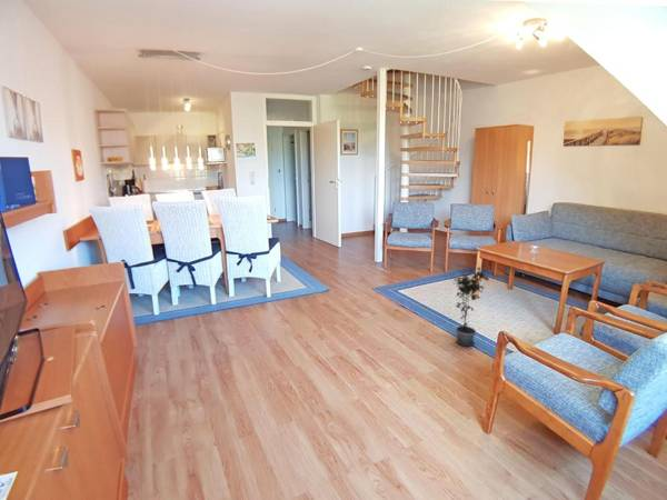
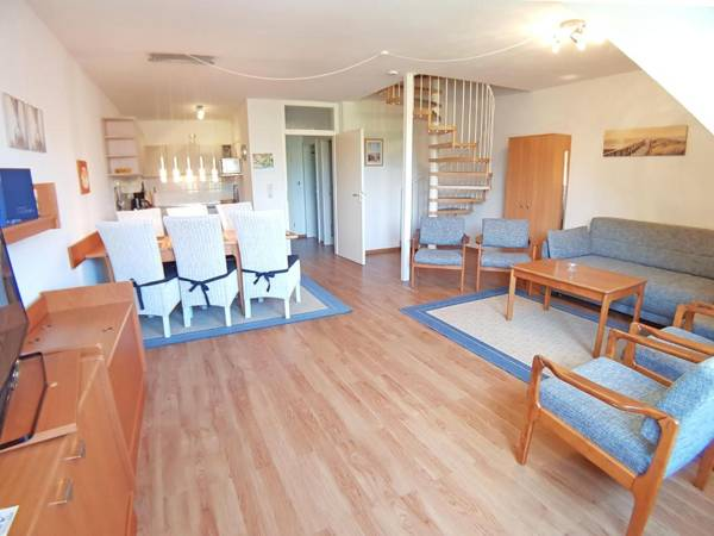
- potted plant (467, 306)
